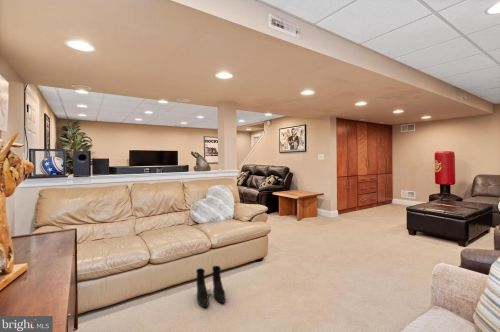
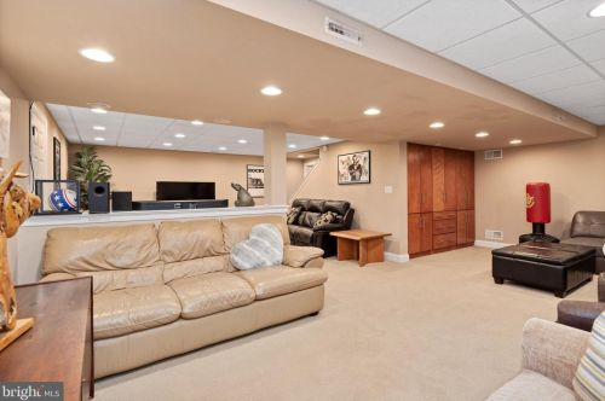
- boots (213, 283)
